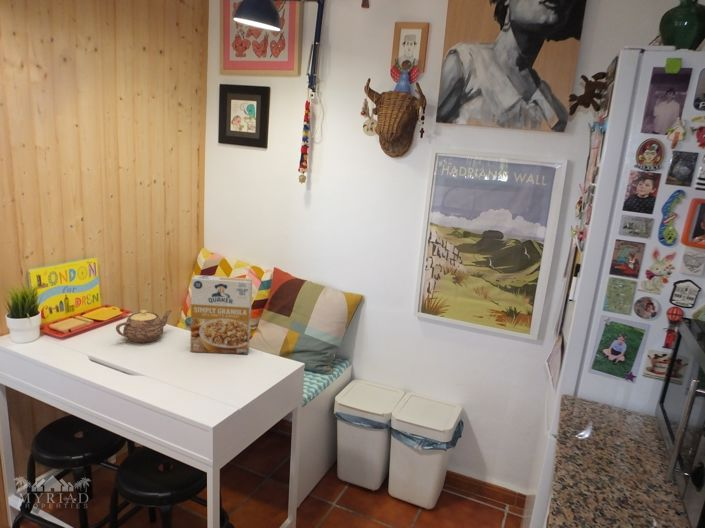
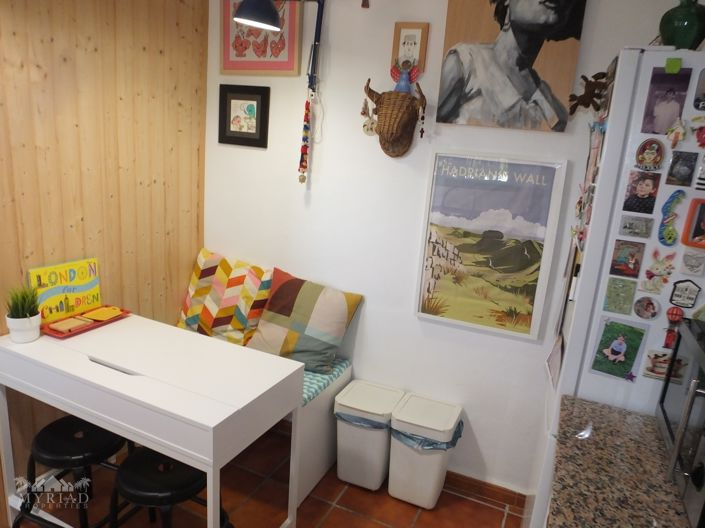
- teapot (145, 324)
- cereal box (221, 315)
